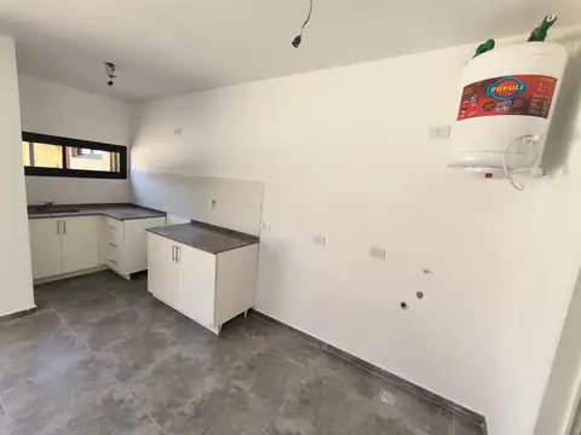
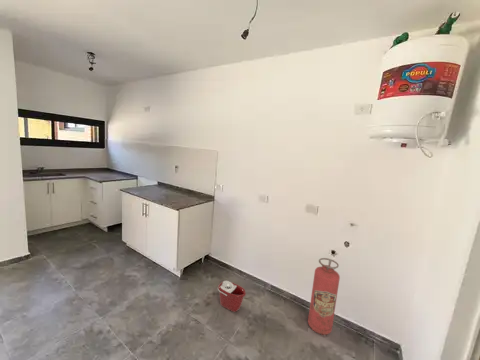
+ fire extinguisher (323, 295)
+ bucket (231, 295)
